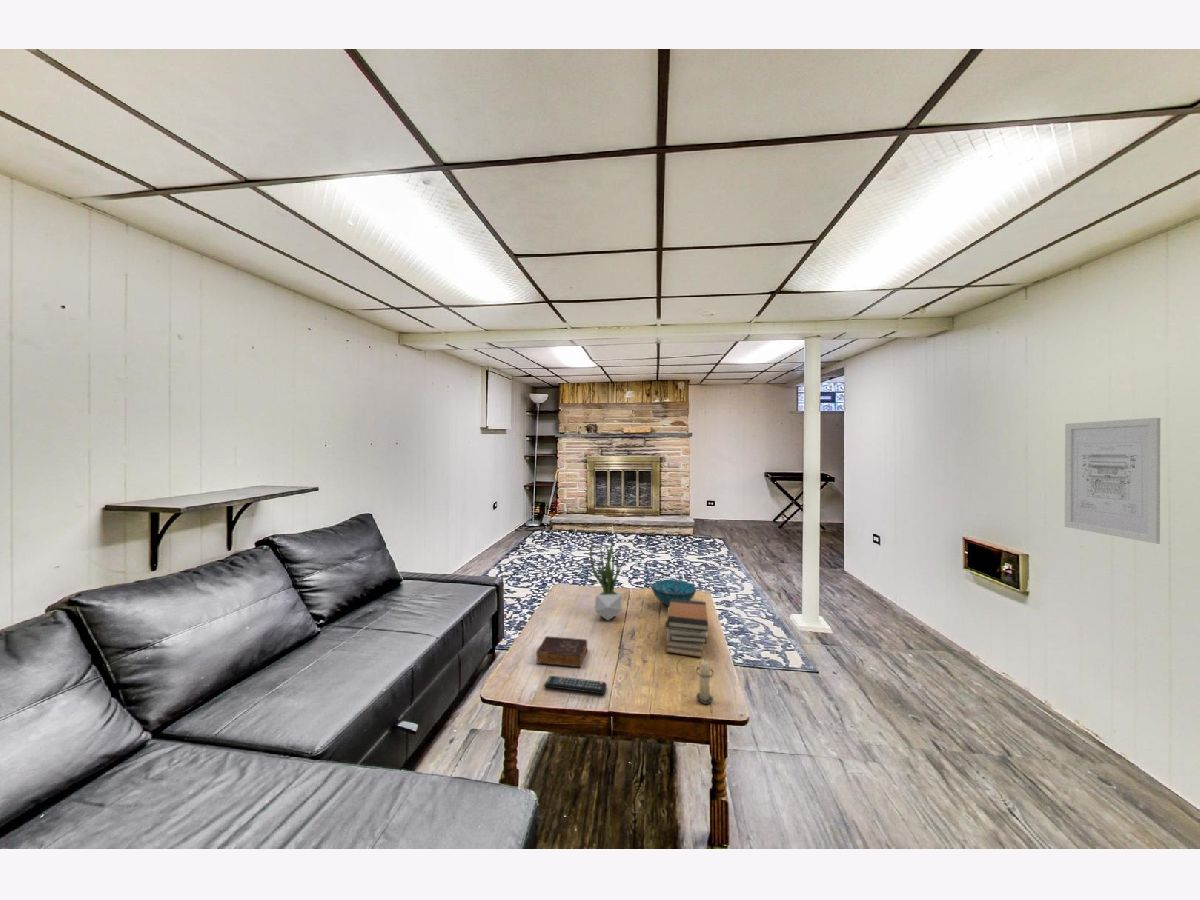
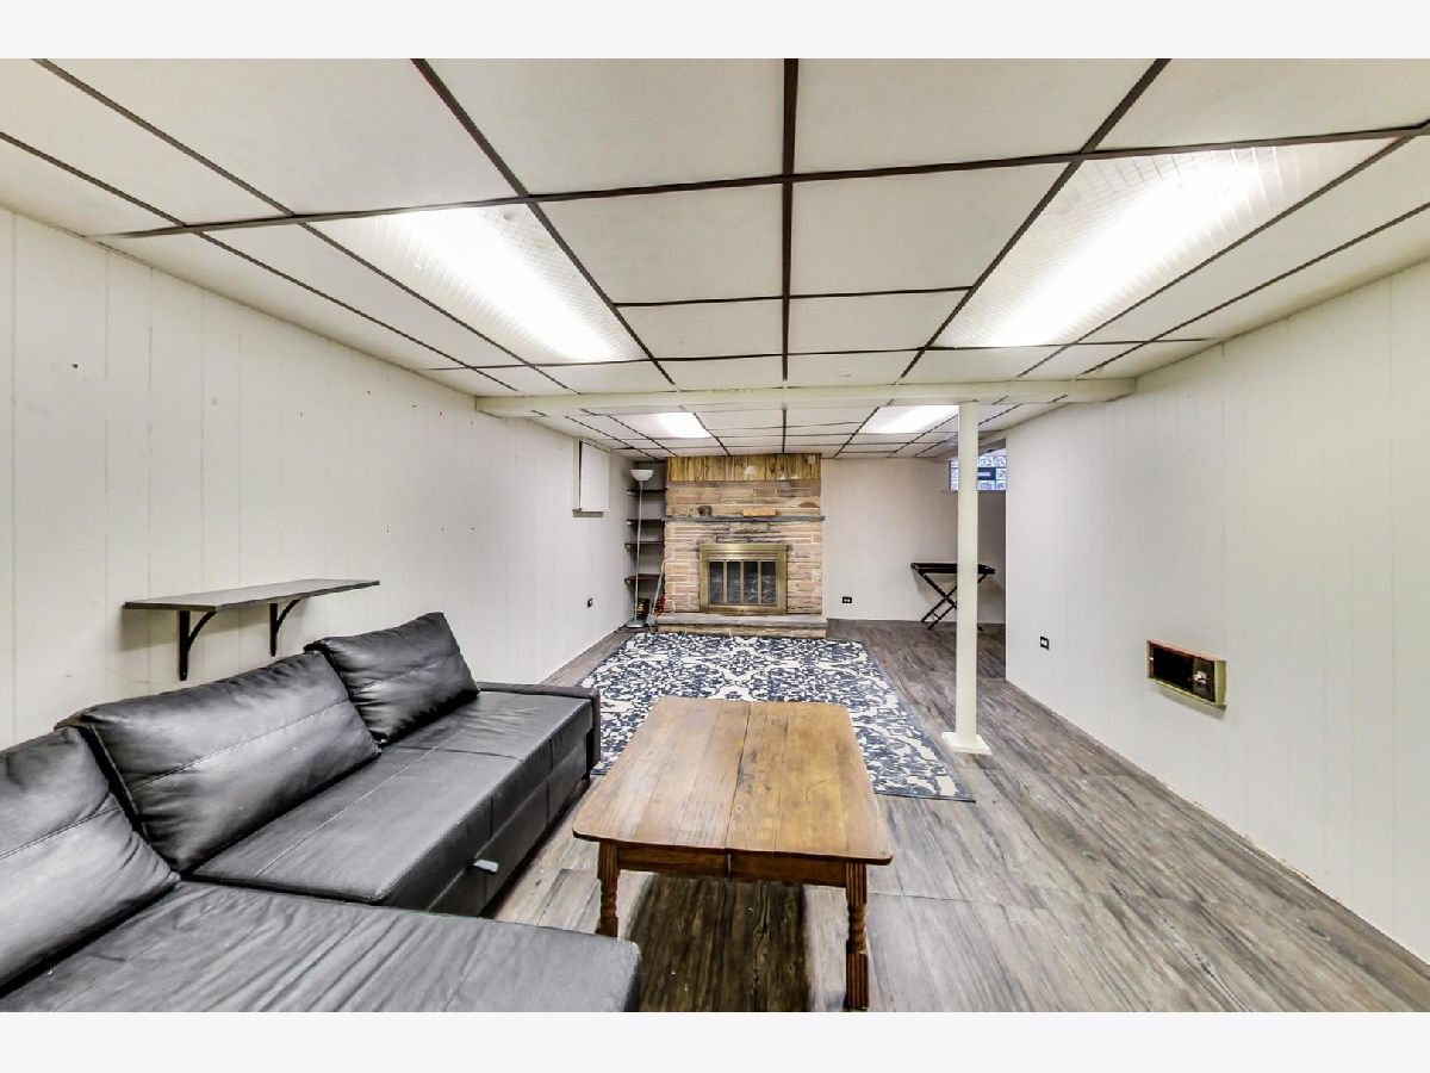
- decorative bowl (673, 595)
- potted plant (605, 578)
- candle (704, 679)
- remote control (575, 685)
- book (562, 650)
- book stack (686, 625)
- wall art (1107, 477)
